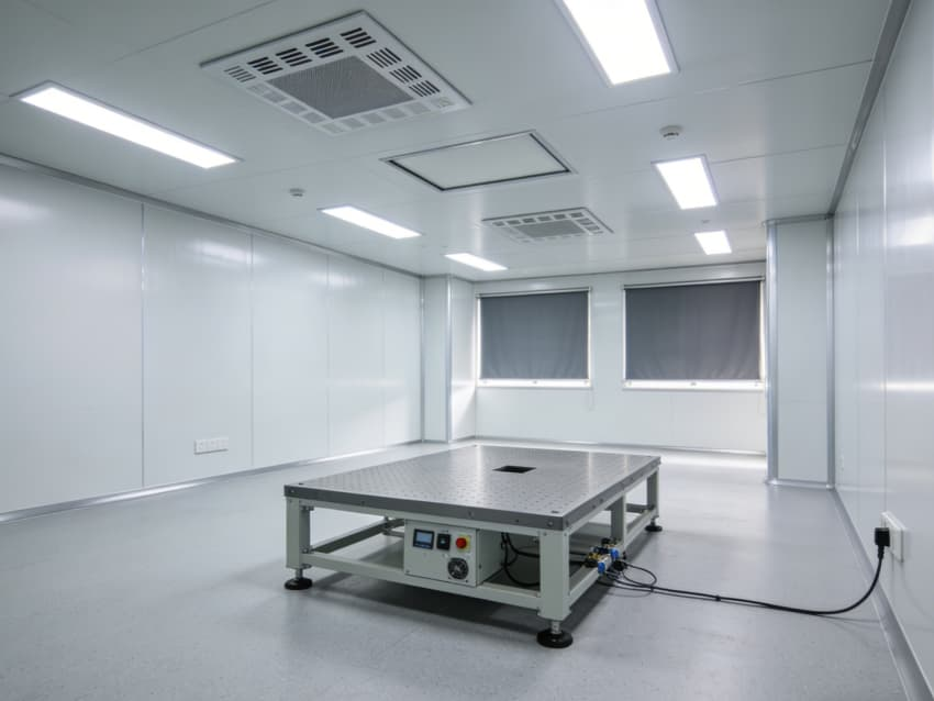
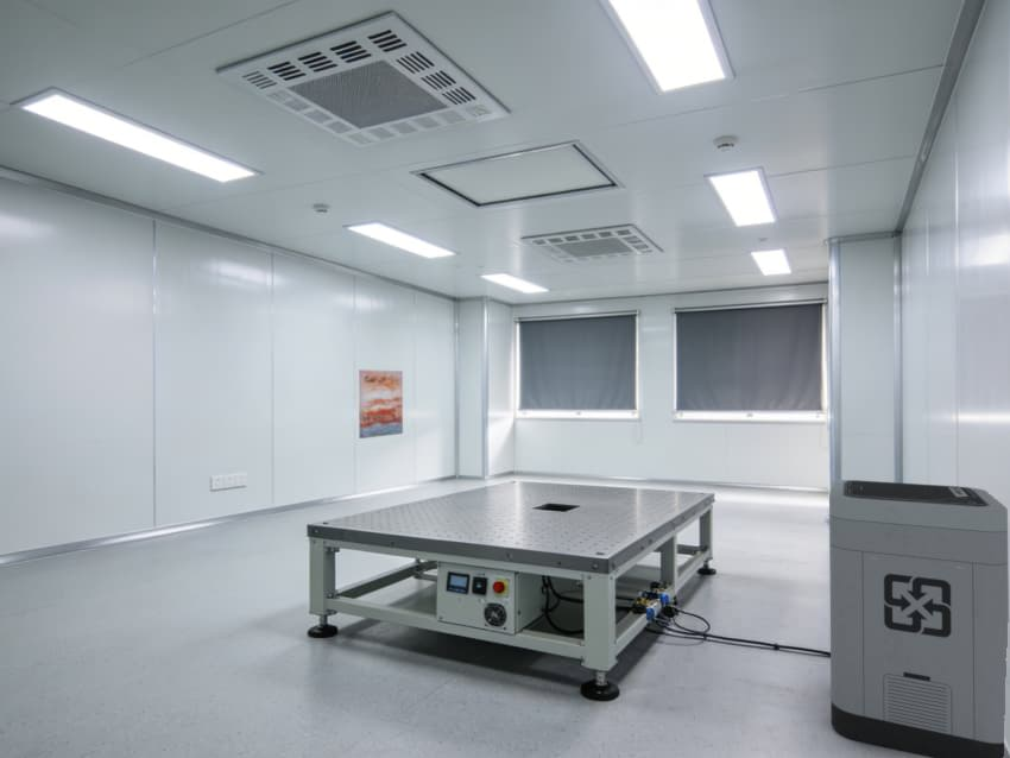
+ trash can (910, 606)
+ wall art (381, 403)
